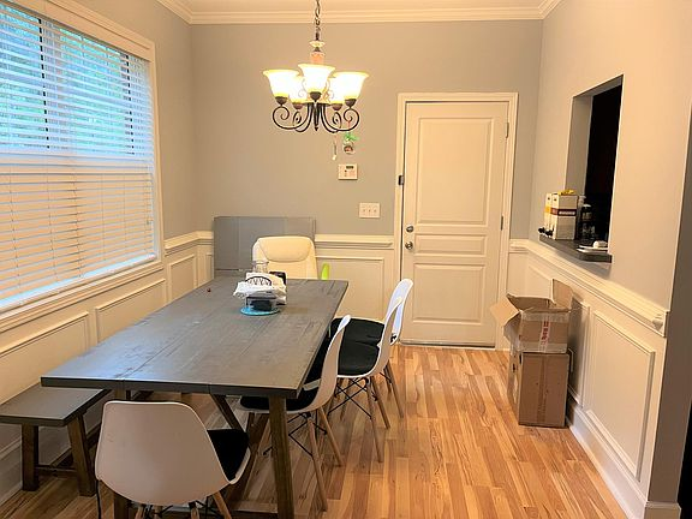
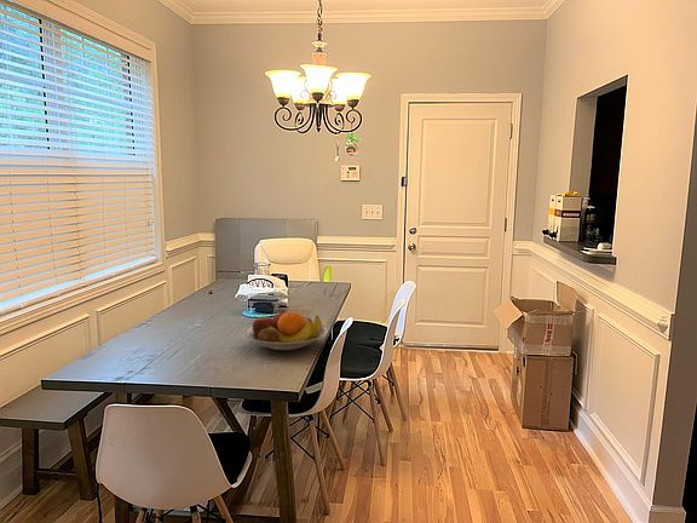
+ fruit bowl (284, 327)
